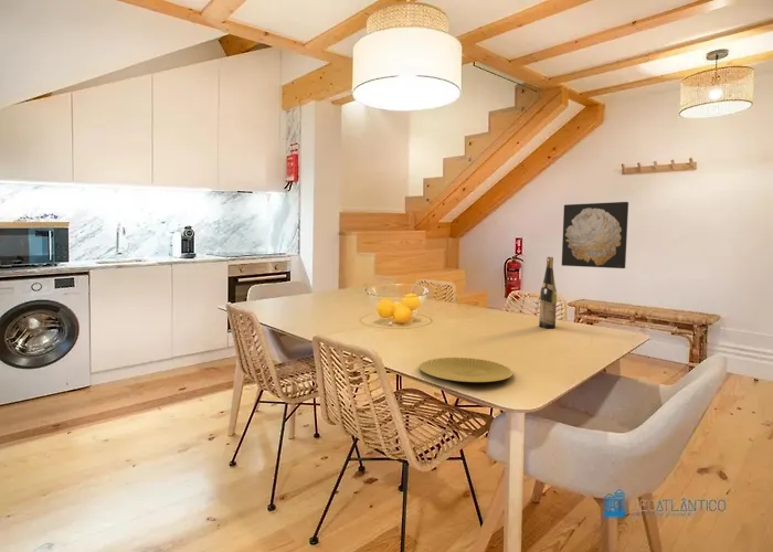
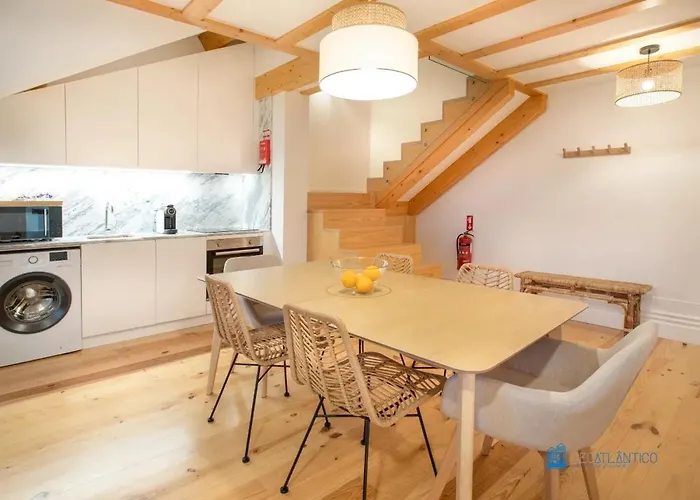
- wall art (593, 235)
- wine bottle (548, 291)
- plate (465, 370)
